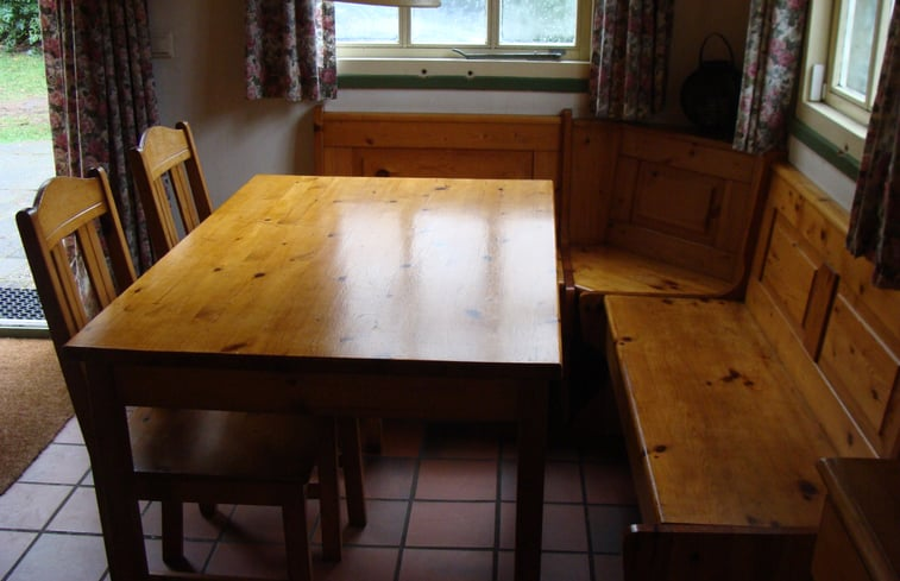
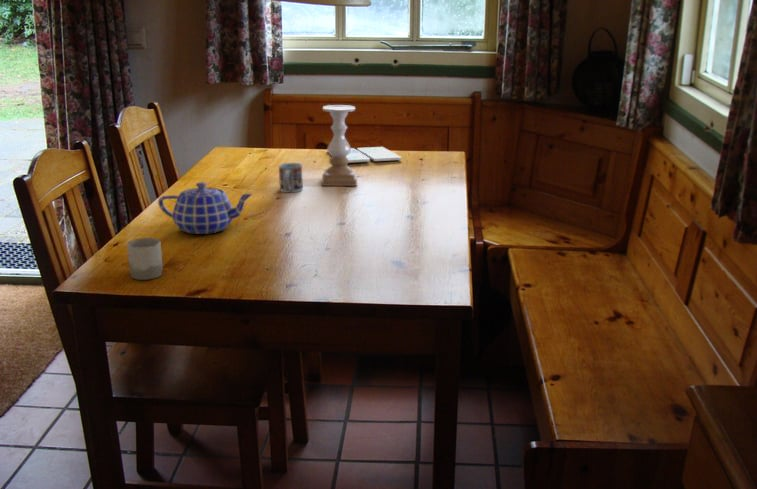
+ drink coaster (363, 155)
+ candle holder (339, 145)
+ cup (290, 178)
+ cup (146, 256)
+ teapot (205, 206)
